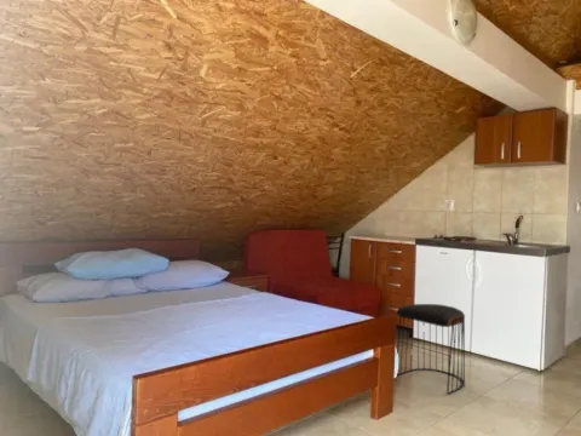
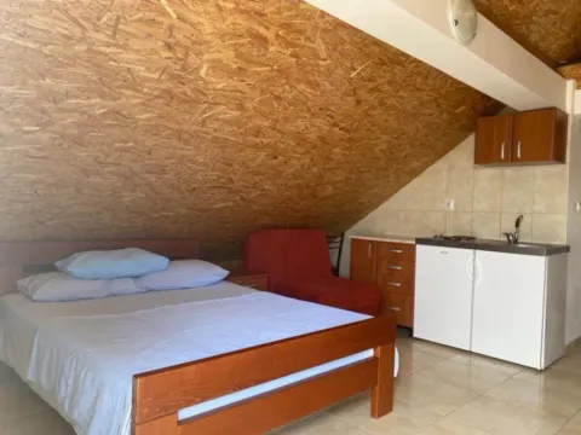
- stool (436, 343)
